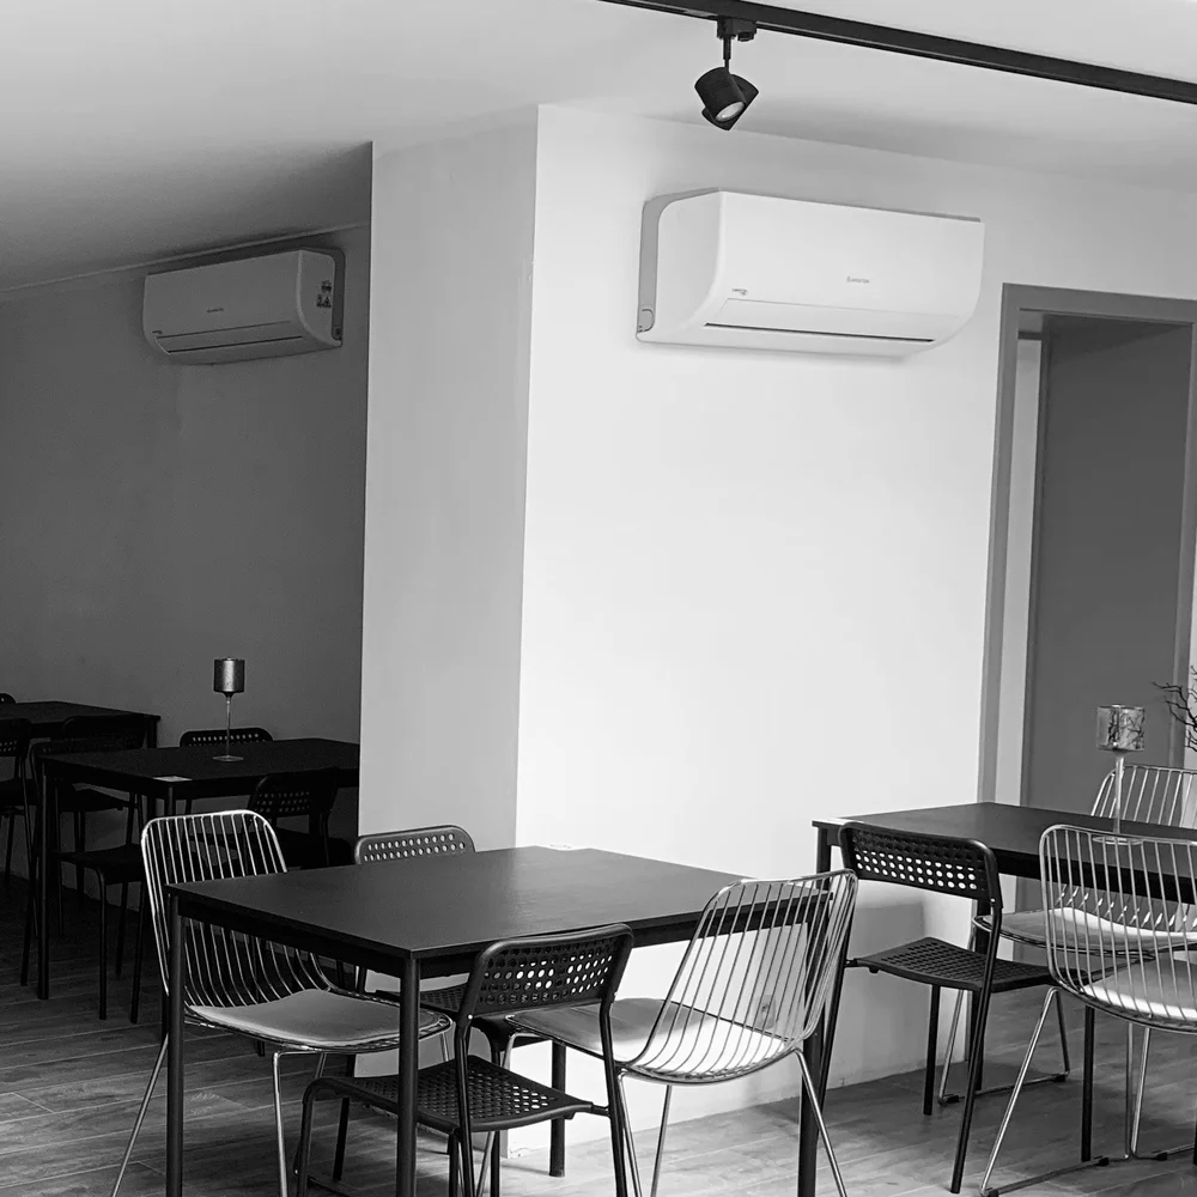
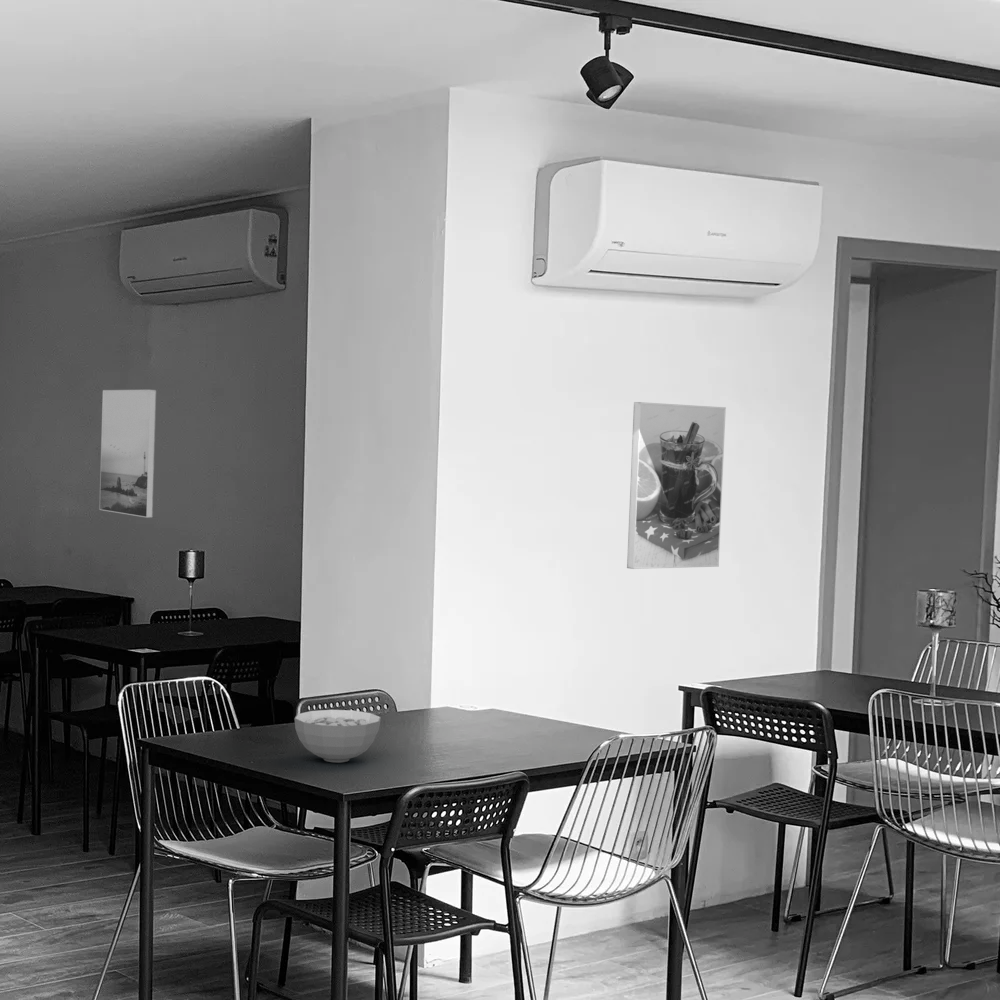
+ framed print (677, 486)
+ cereal bowl (337, 738)
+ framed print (126, 451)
